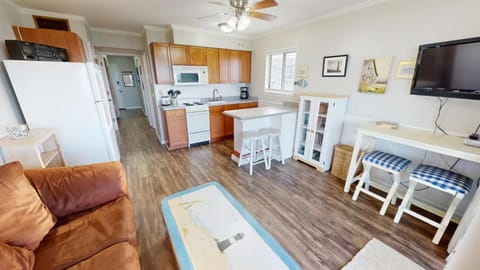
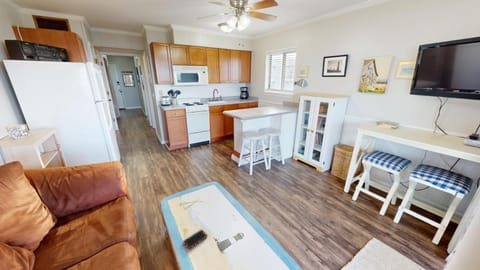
+ cell phone (195, 238)
